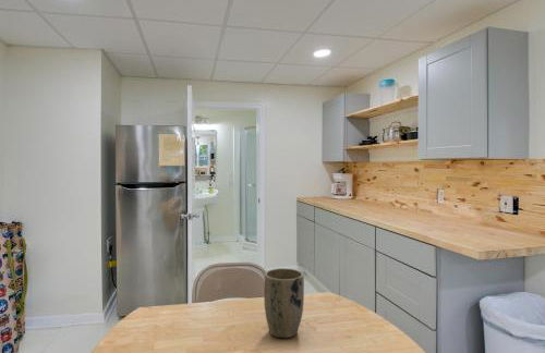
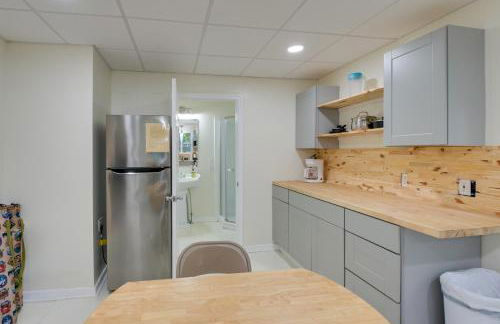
- plant pot (283, 302)
